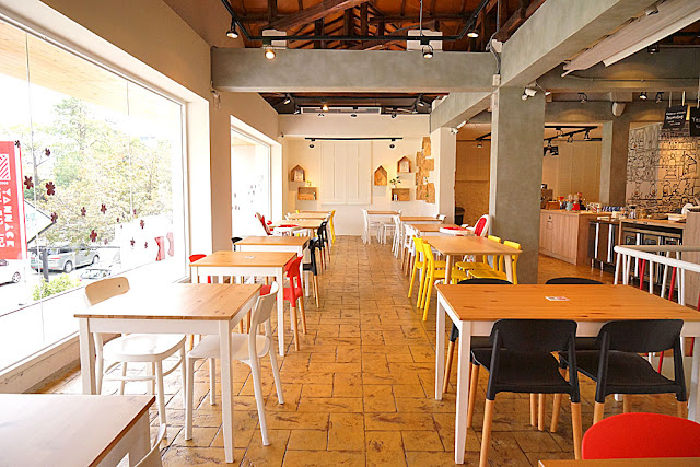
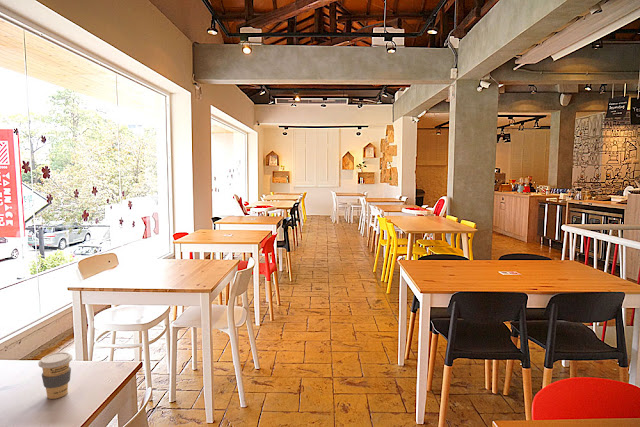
+ coffee cup (56, 375)
